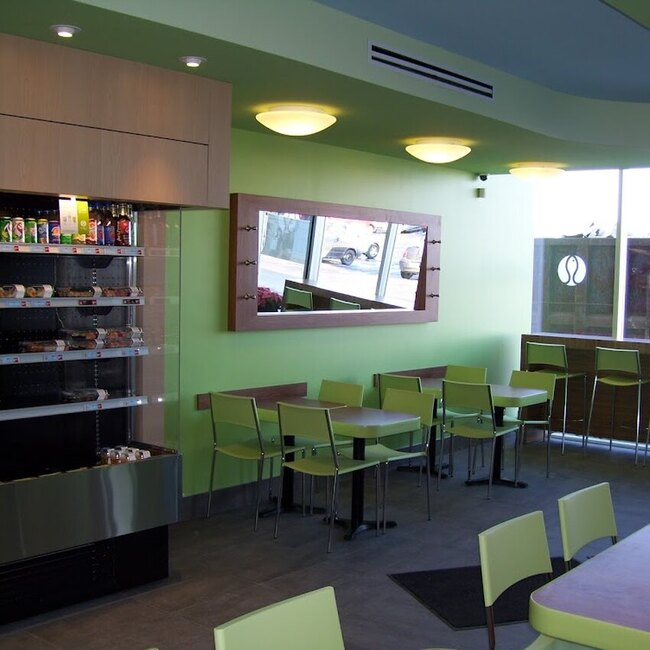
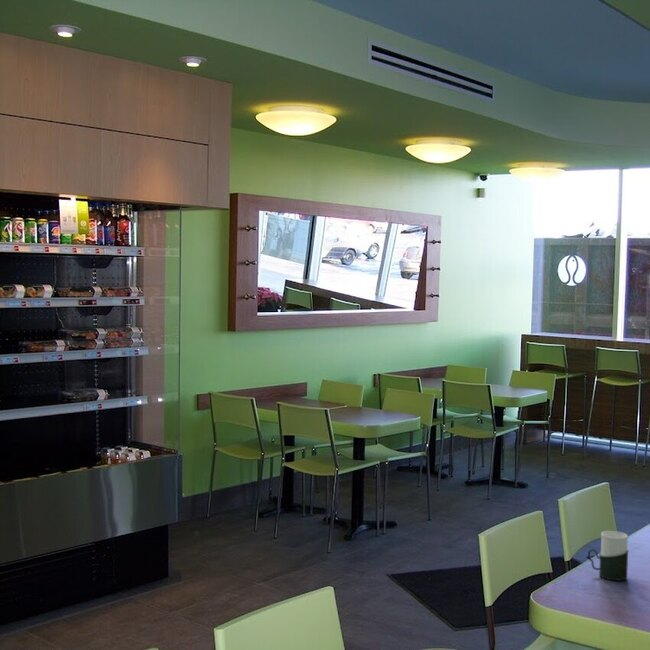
+ cup (608, 554)
